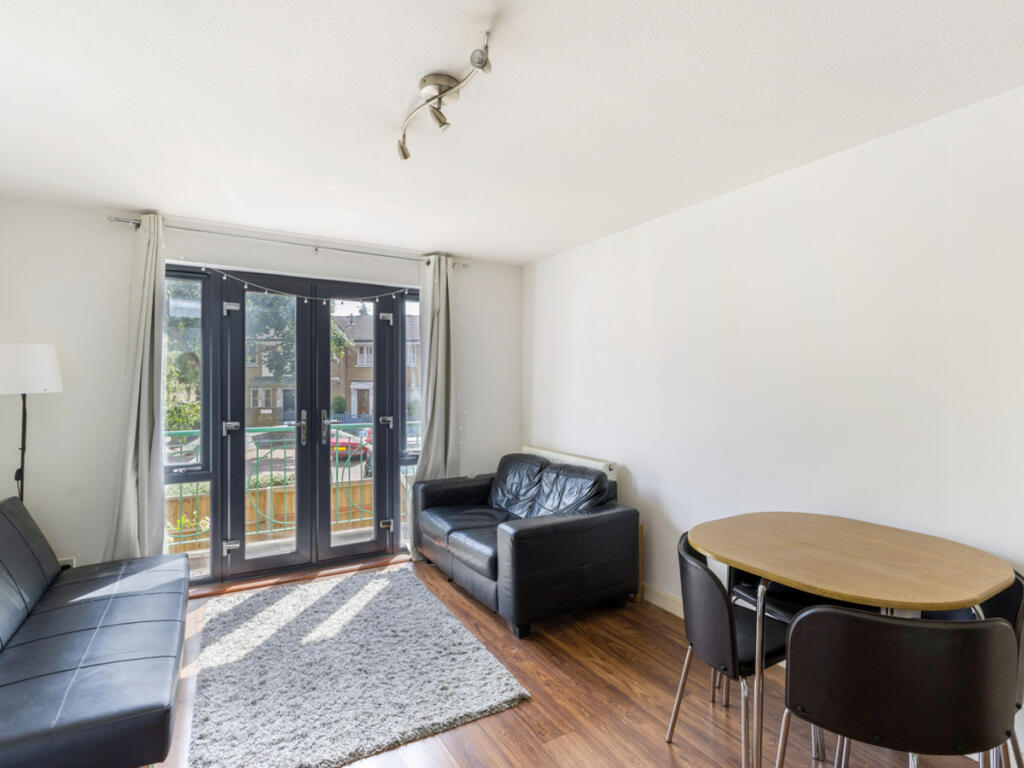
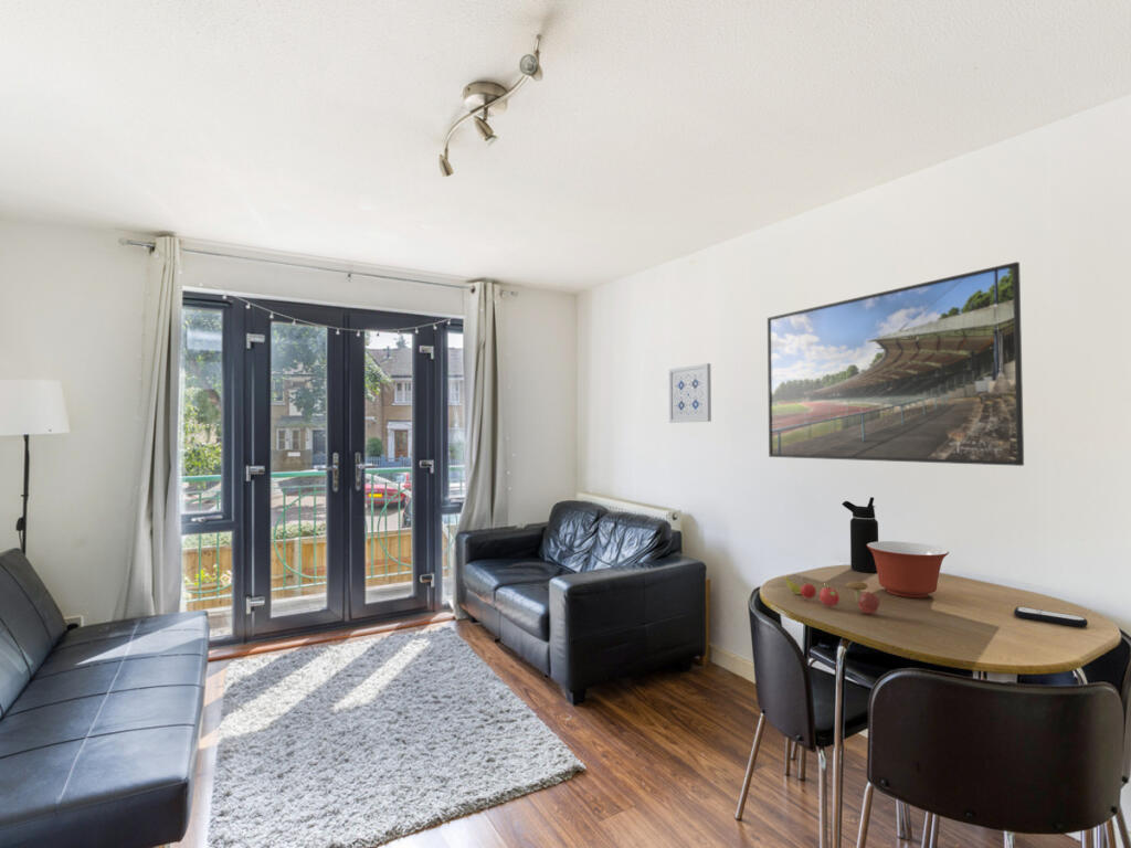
+ wall art (688, 394)
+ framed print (870, 377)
+ mixing bowl (907, 570)
+ water bottle (859, 532)
+ remote control (1049, 616)
+ fruit (837, 592)
